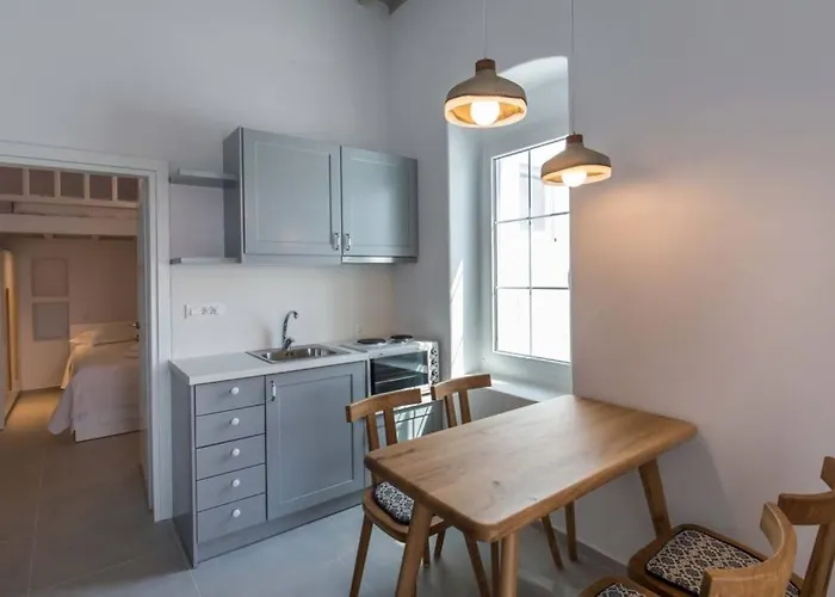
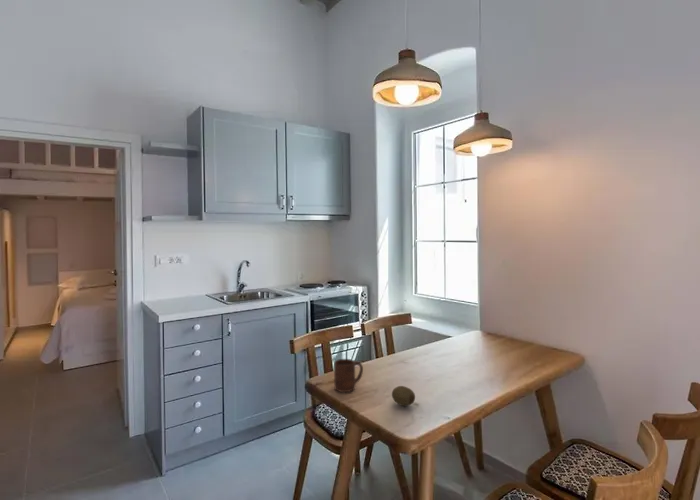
+ fruit (403, 396)
+ cup (347, 374)
